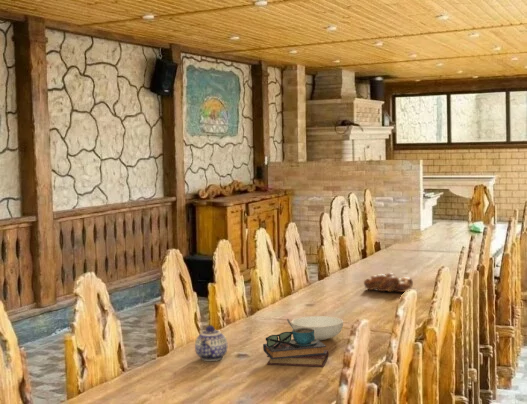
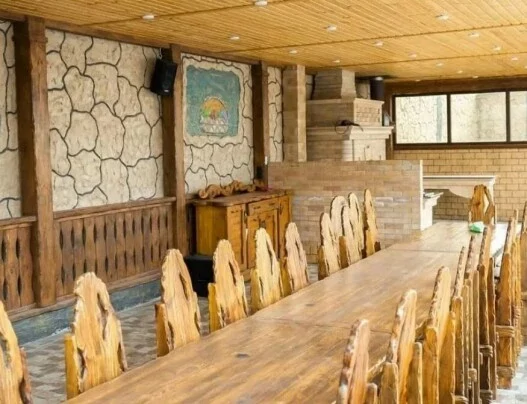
- serving bowl (317, 329)
- teapot (210, 342)
- bread loaf (388, 282)
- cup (295, 341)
